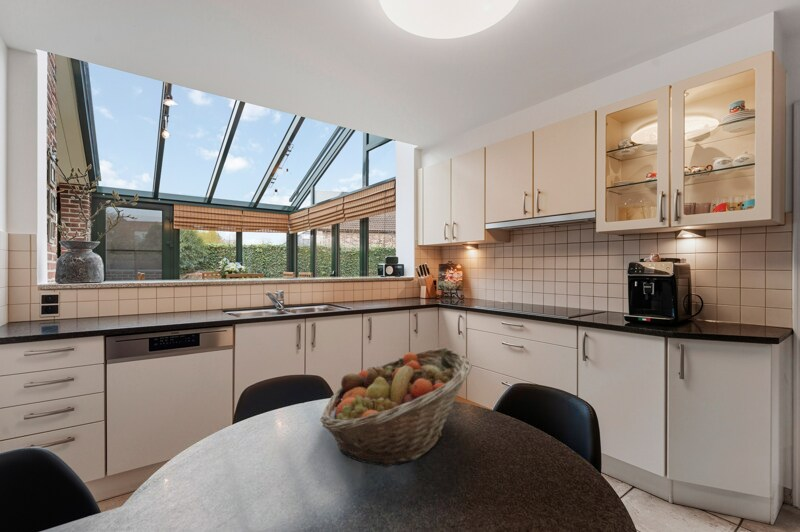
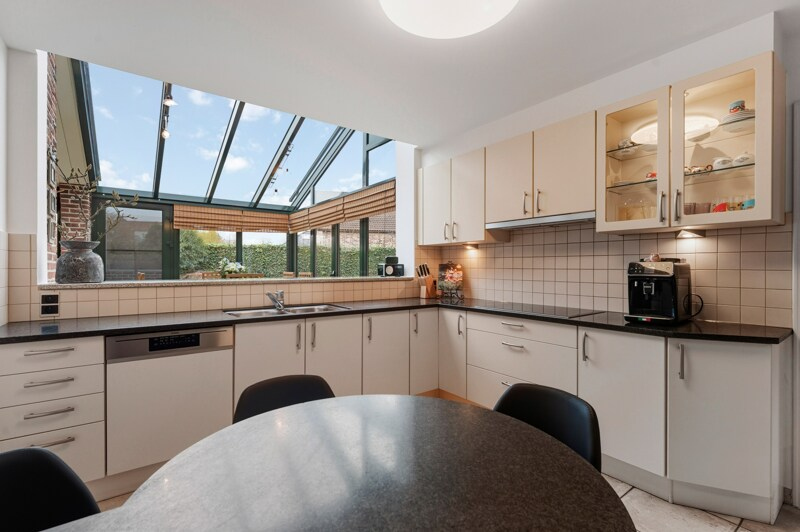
- fruit basket (397, 395)
